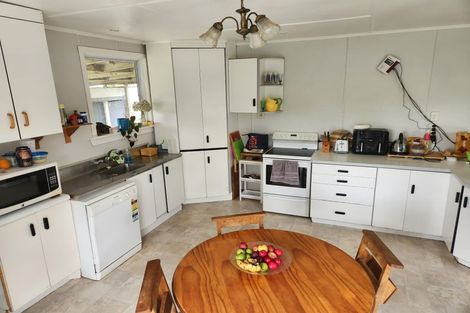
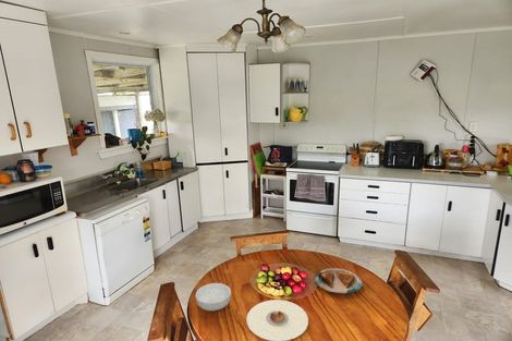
+ cereal bowl (214, 299)
+ plate (337, 280)
+ plate (277, 316)
